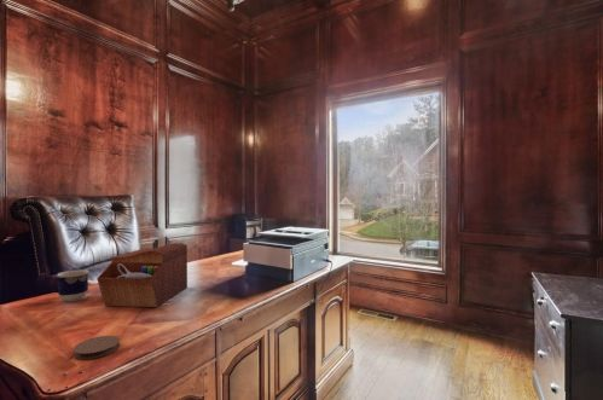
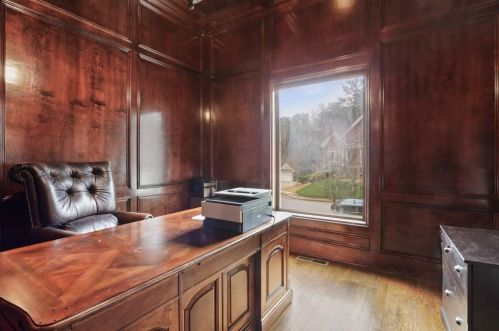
- cup (69, 286)
- coaster (97, 346)
- sewing box (145, 272)
